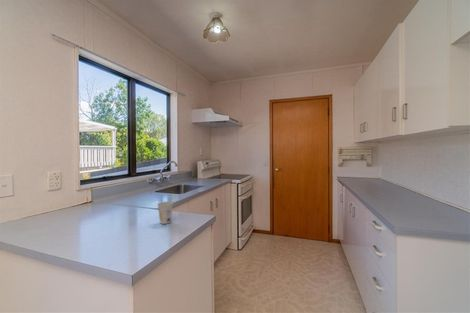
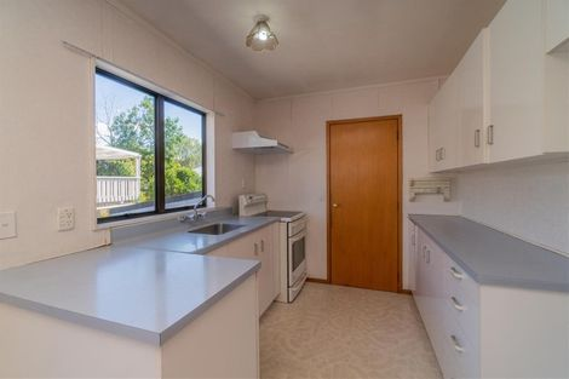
- cup (165, 212)
